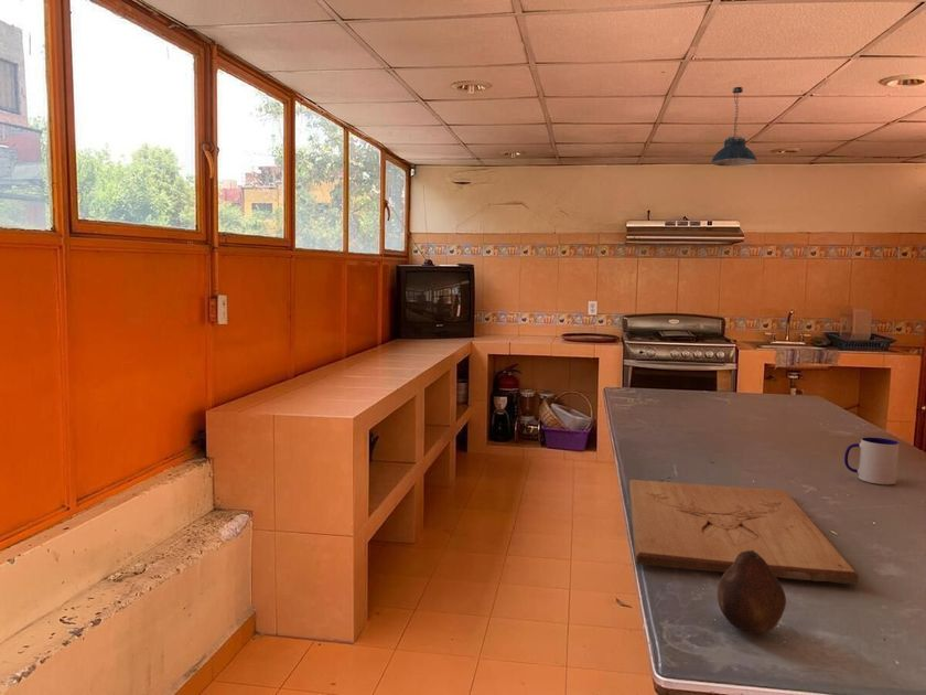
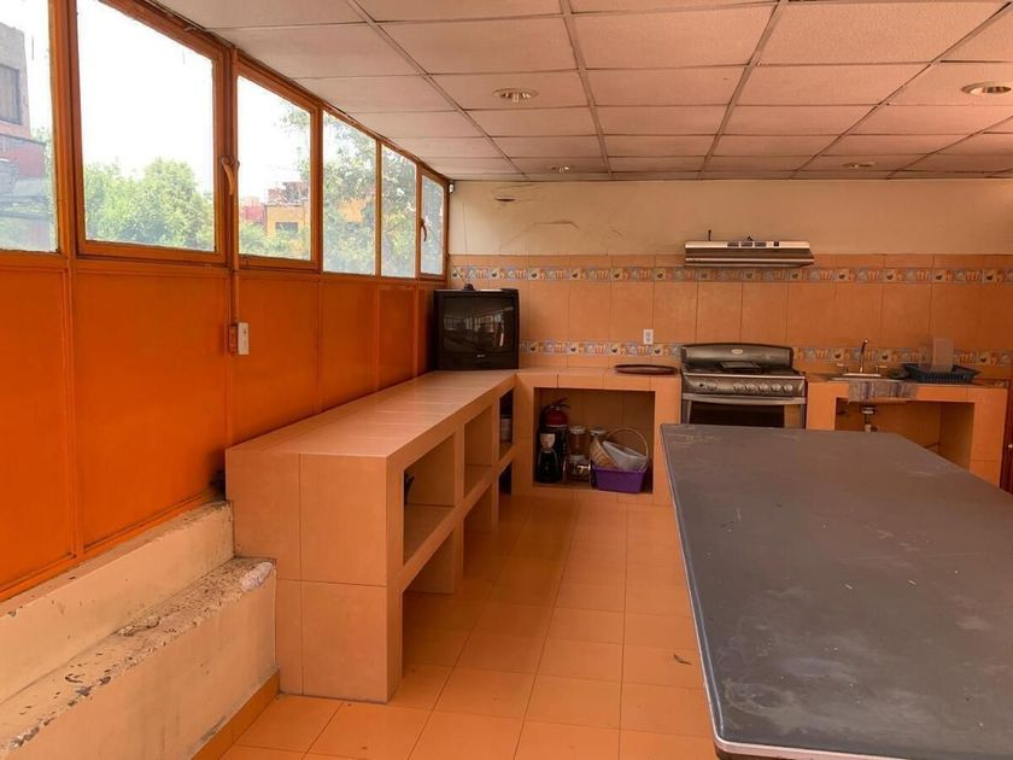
- cutting board (721, 521)
- mug (870, 459)
- pendant light (735, 126)
- fruit (750, 588)
